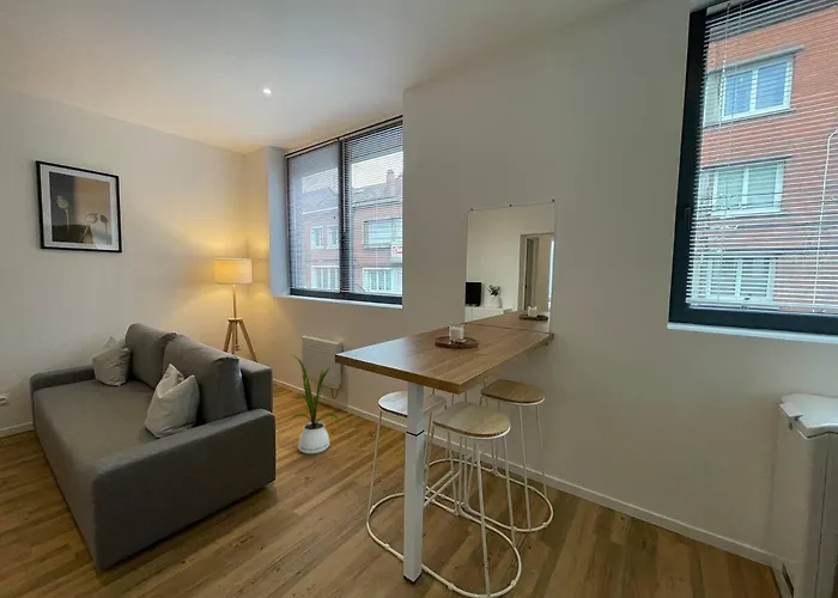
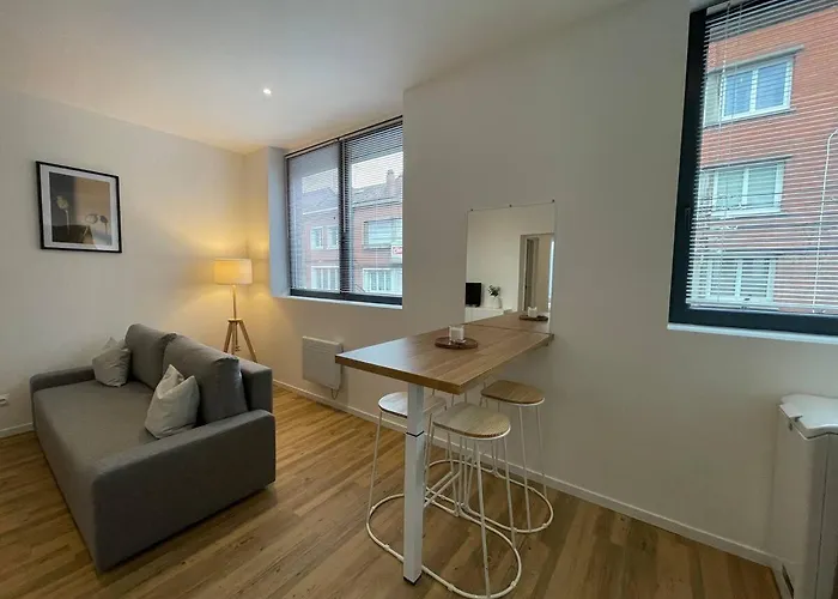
- house plant (311, 402)
